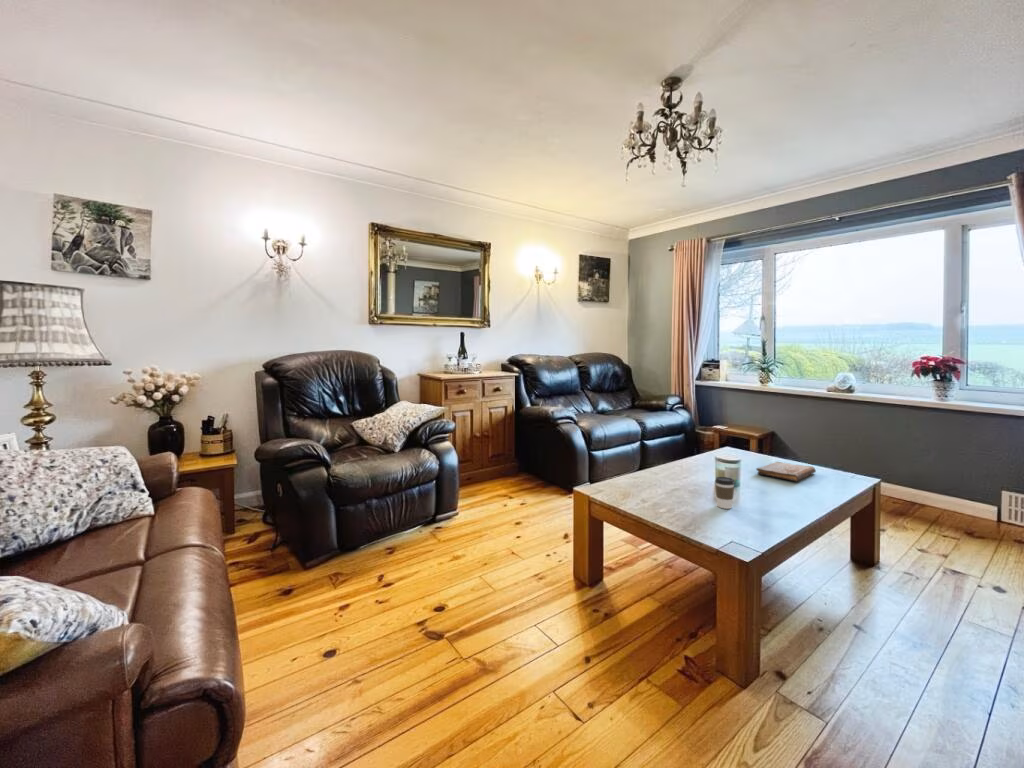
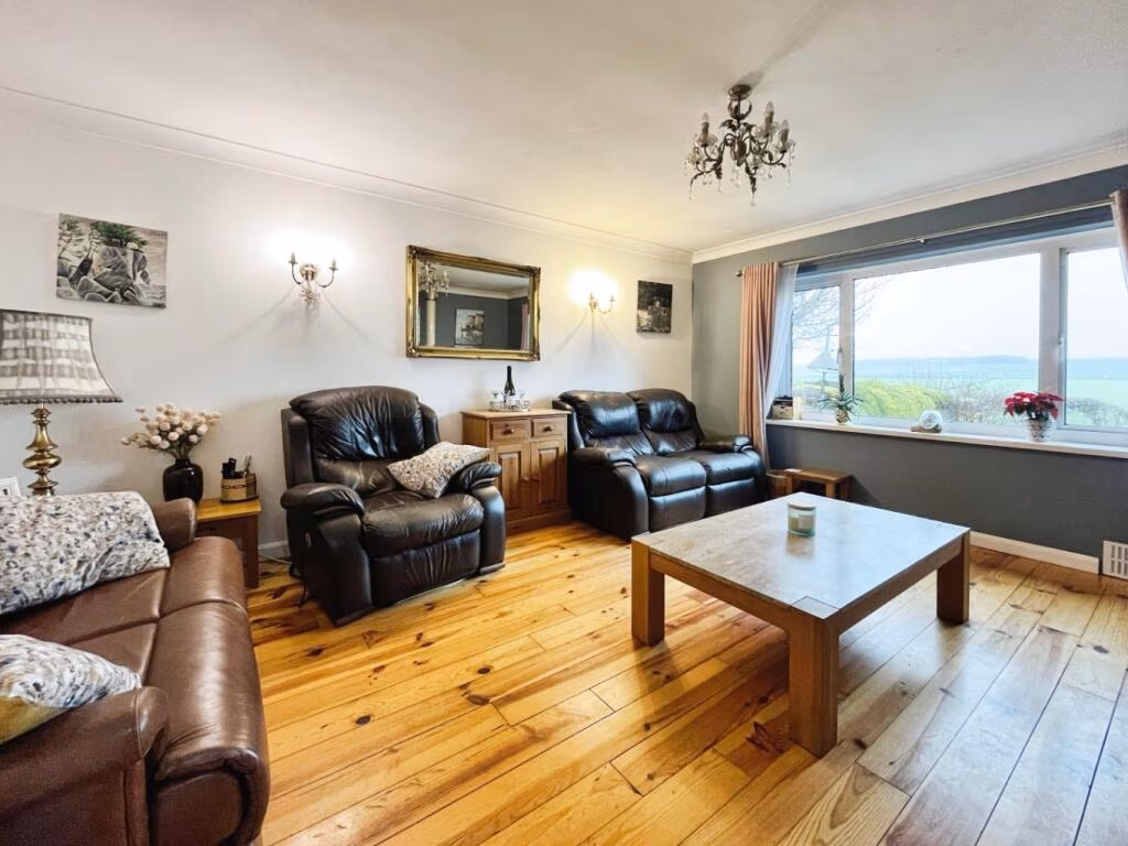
- coffee cup (724, 492)
- book (785, 470)
